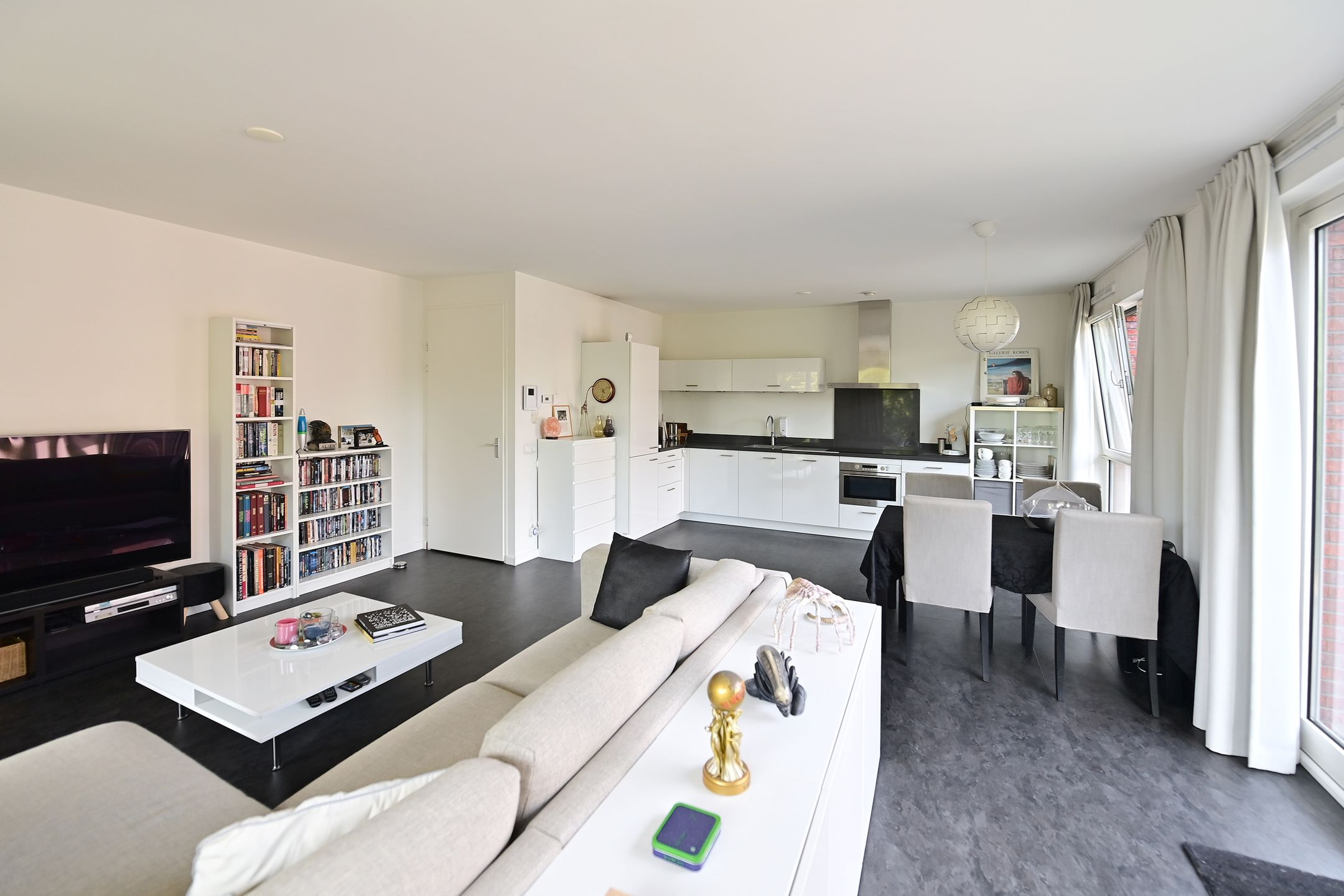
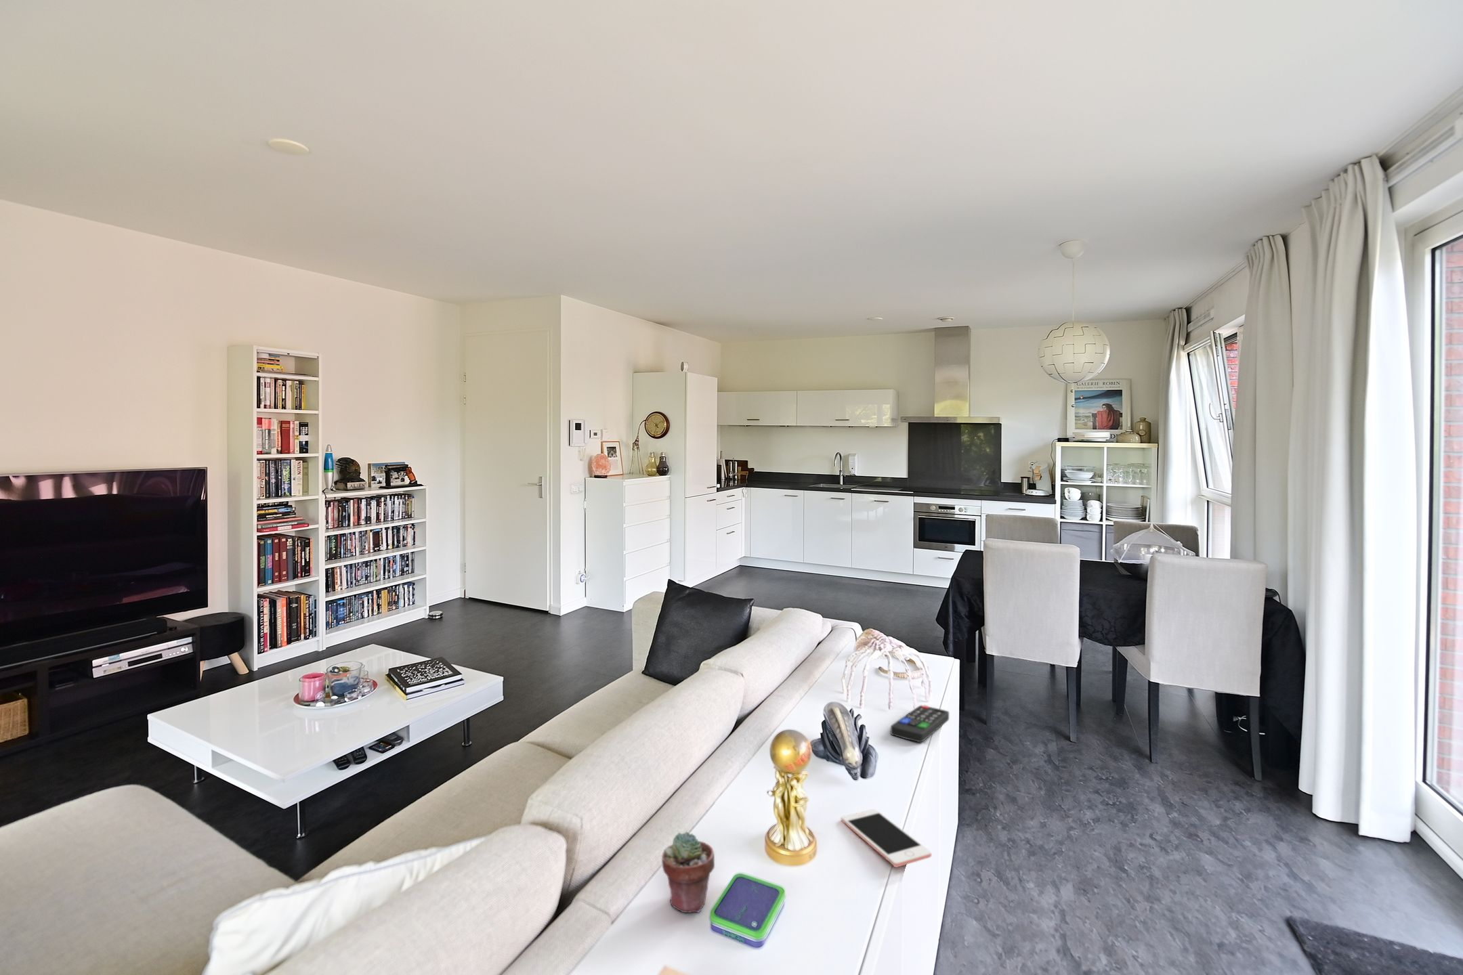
+ potted succulent (688, 867)
+ remote control (921, 721)
+ cell phone (884, 836)
